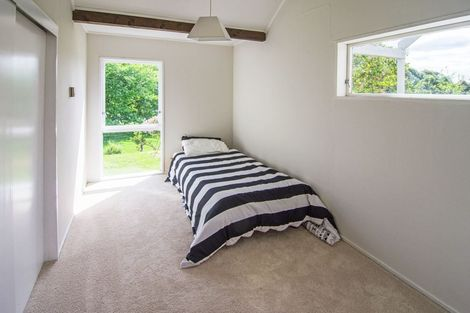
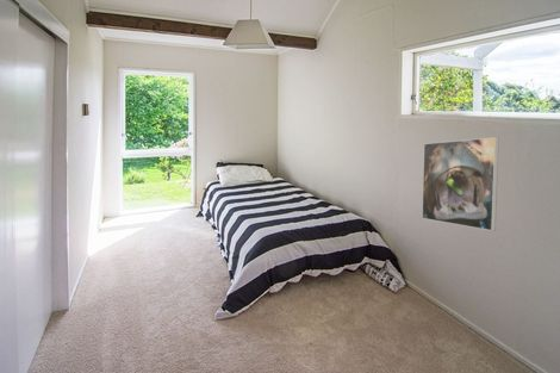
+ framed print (455, 182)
